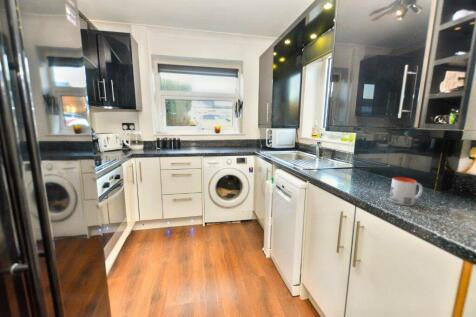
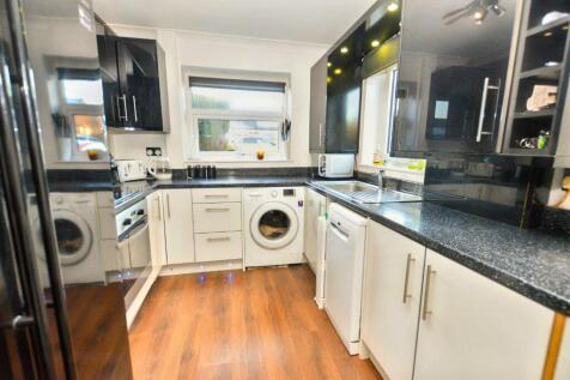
- mug (407, 190)
